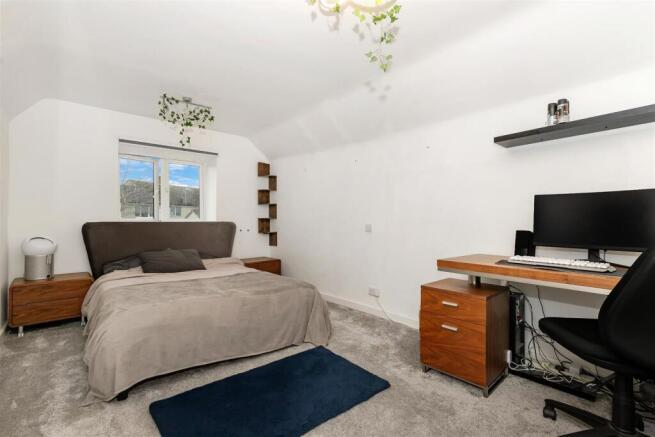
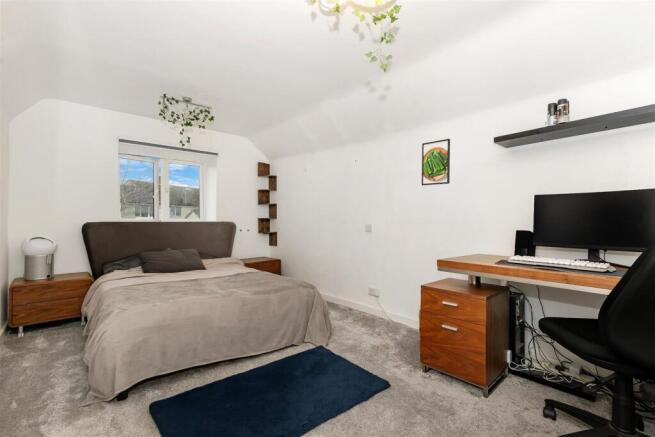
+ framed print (435, 162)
